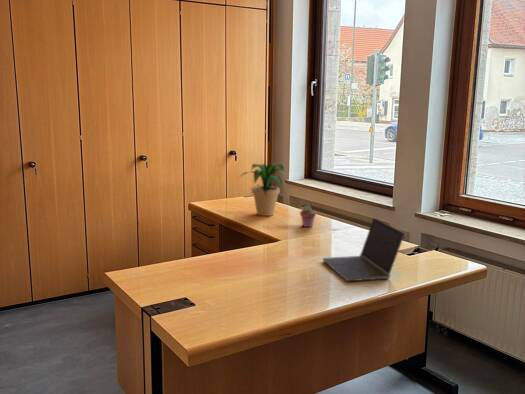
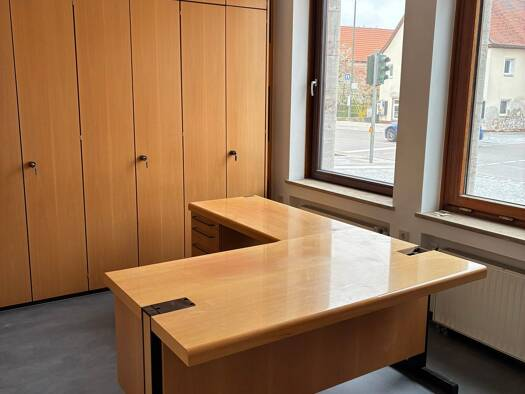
- potted succulent (307, 215)
- laptop computer (363, 247)
- potted plant (265, 189)
